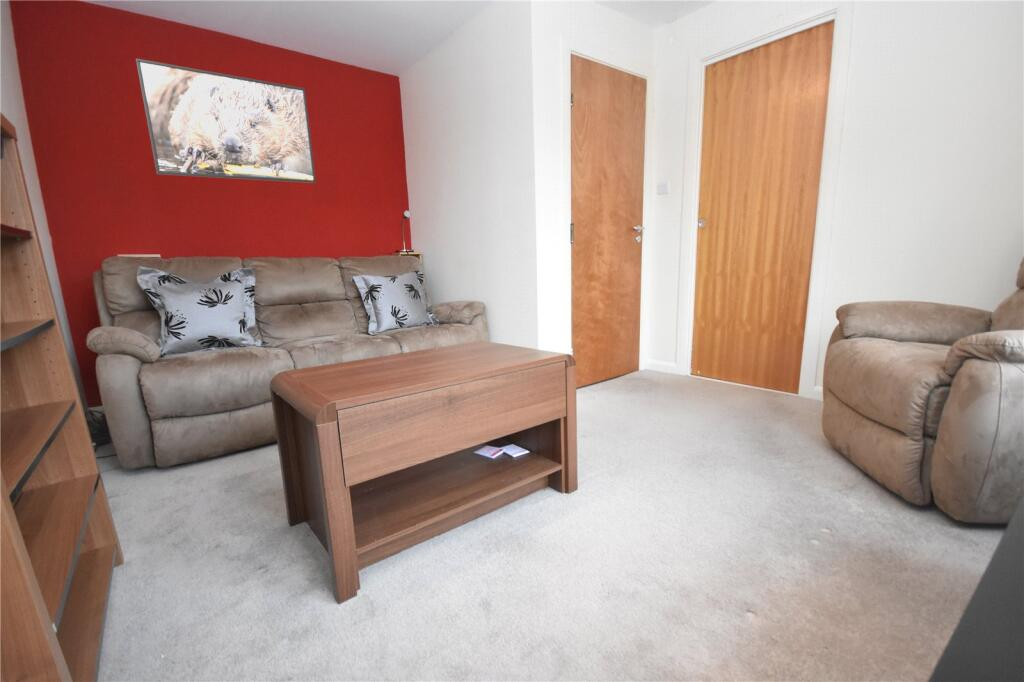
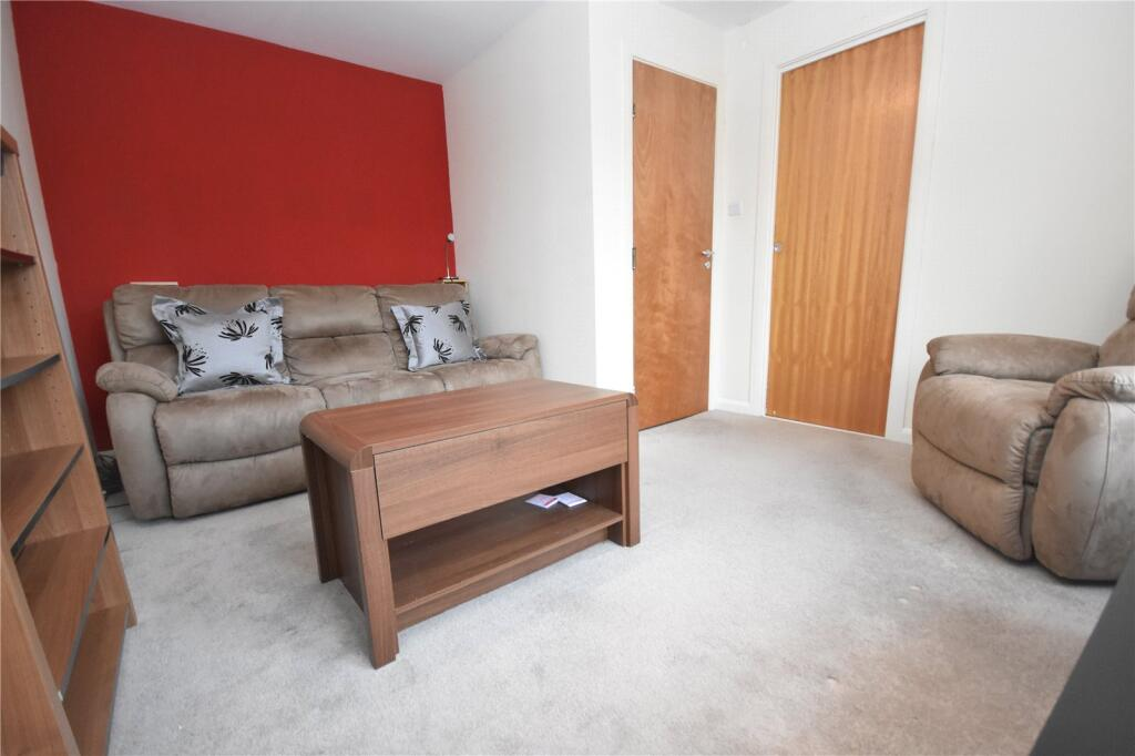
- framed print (236, 128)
